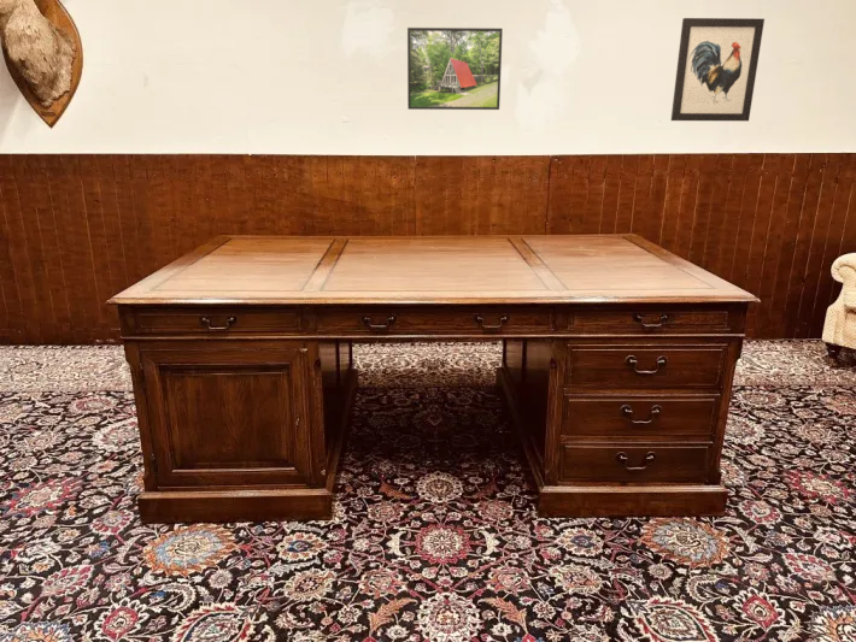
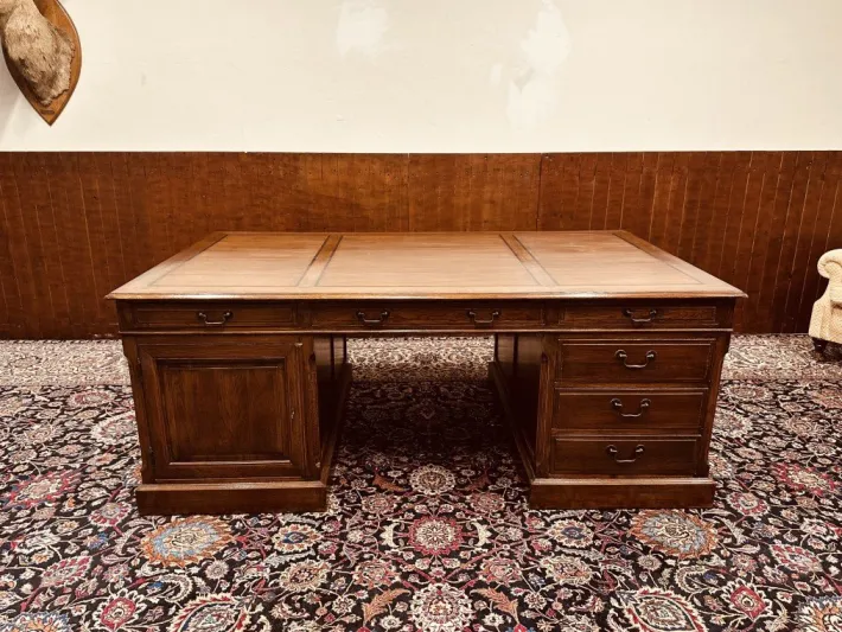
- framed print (453, 69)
- wall art (716, 70)
